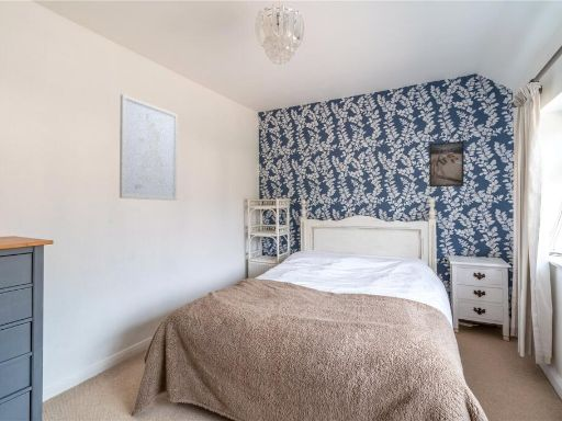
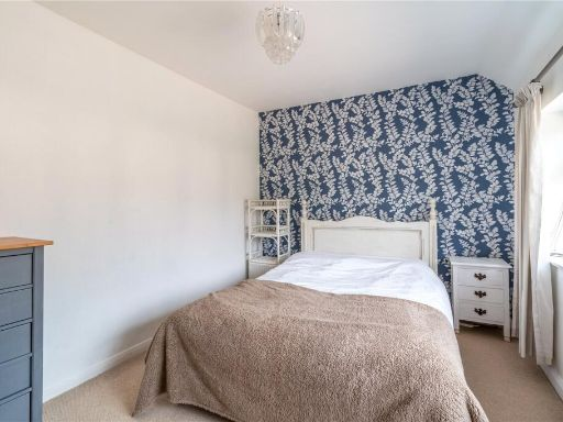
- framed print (446, 164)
- wall art (150, 152)
